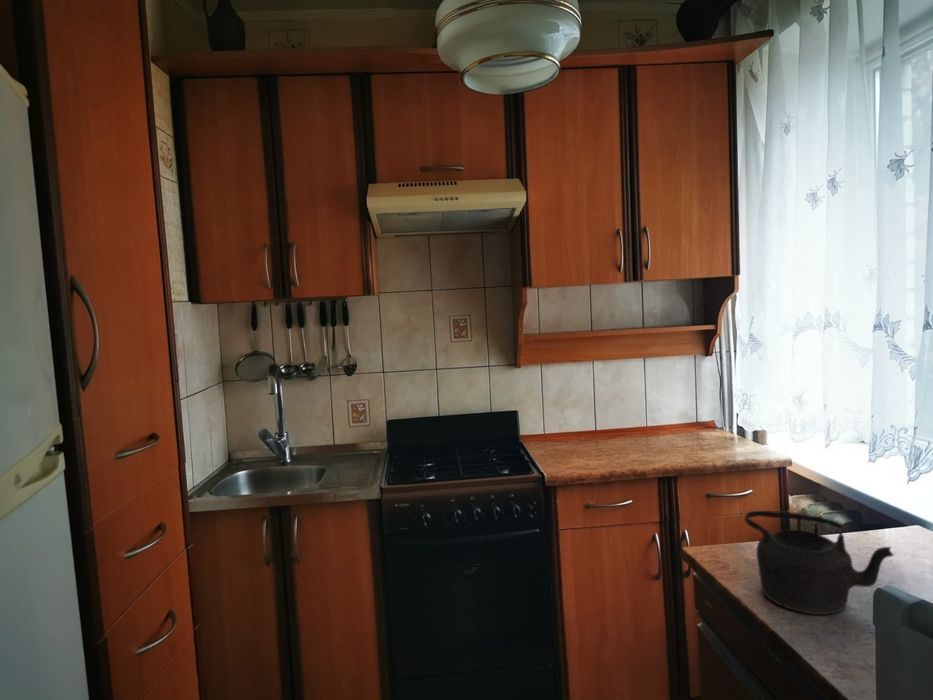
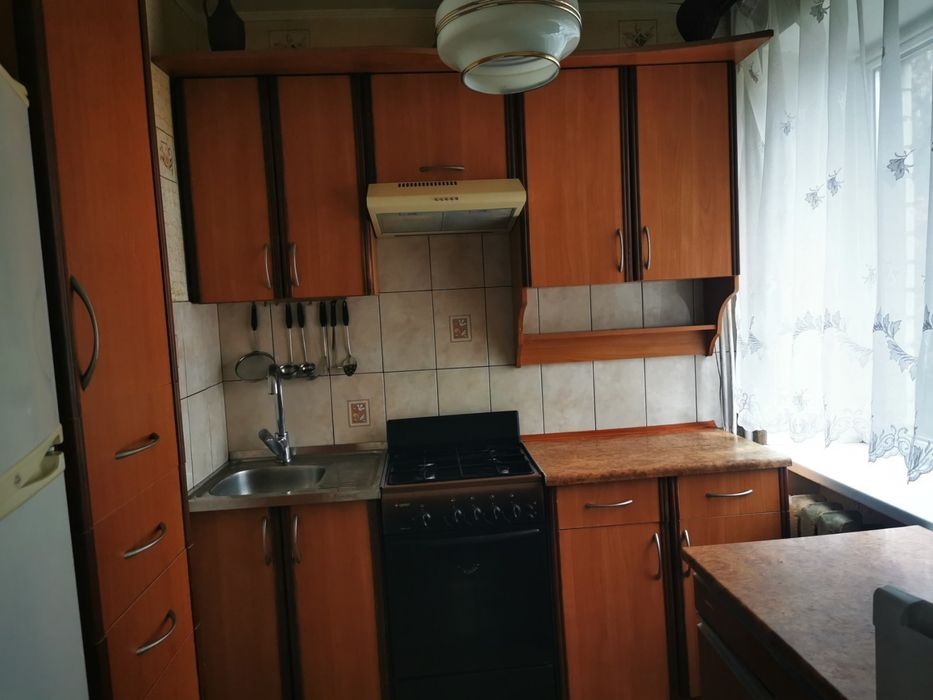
- teapot (810, 562)
